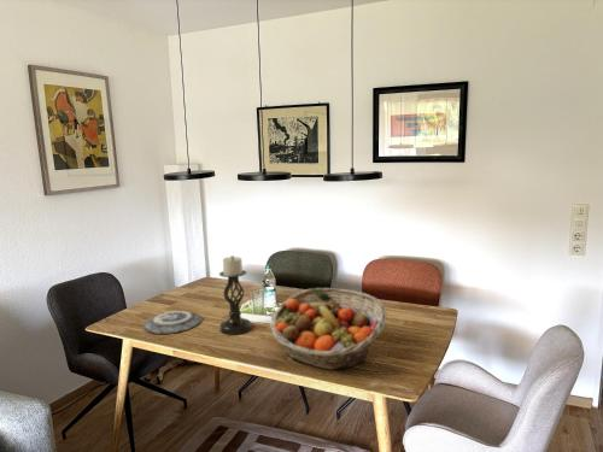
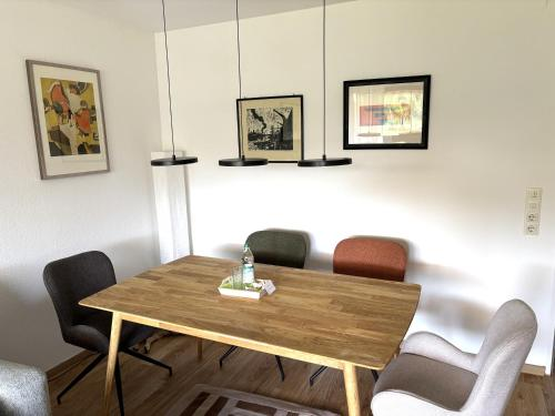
- fruit basket (327, 325)
- plate (172, 318)
- candle holder (233, 292)
